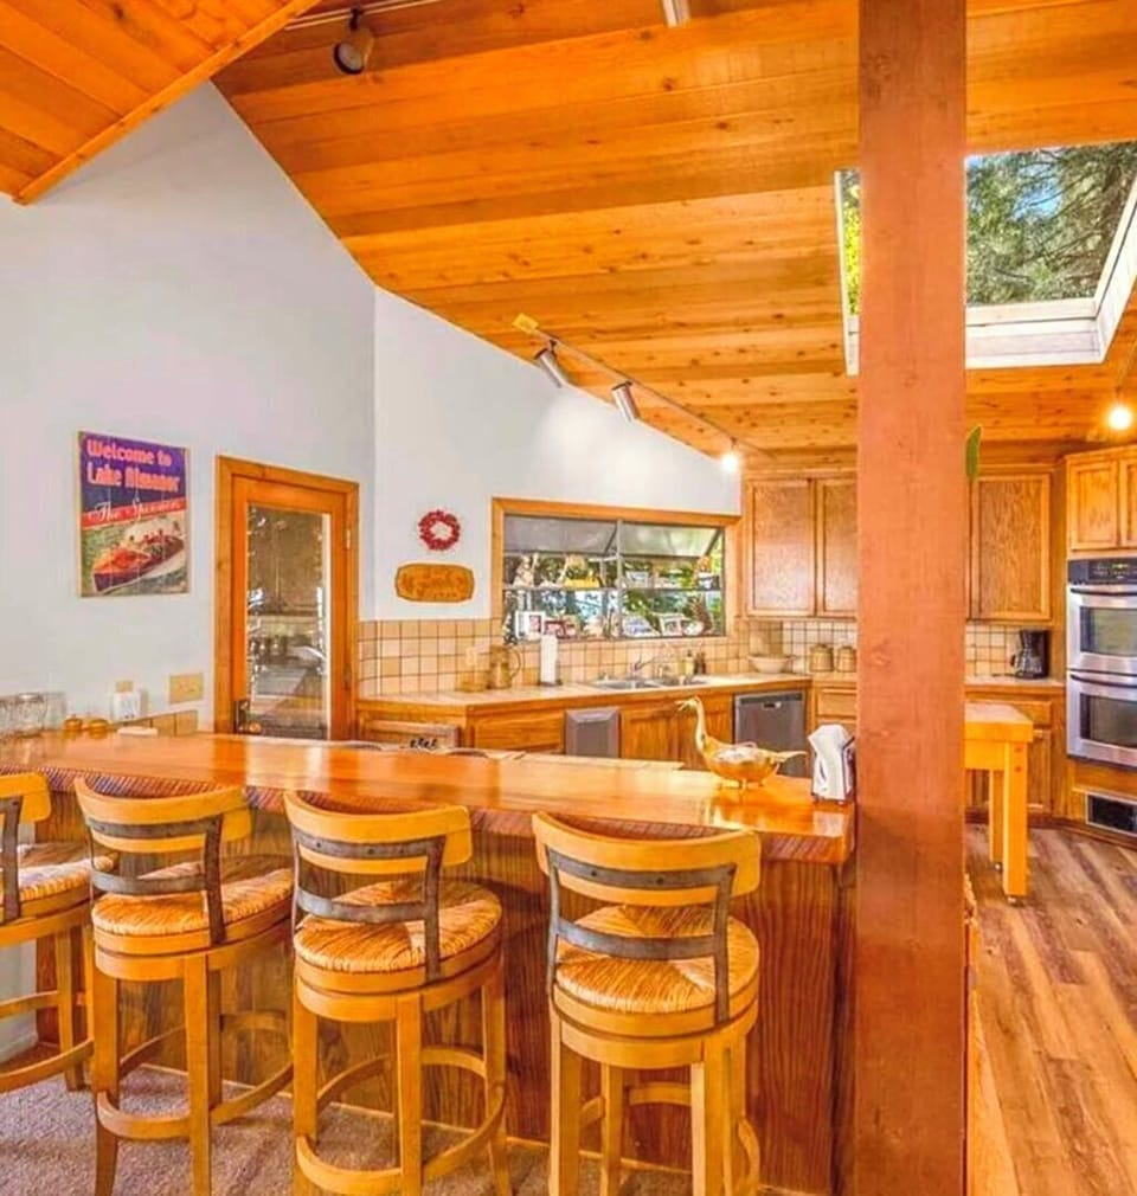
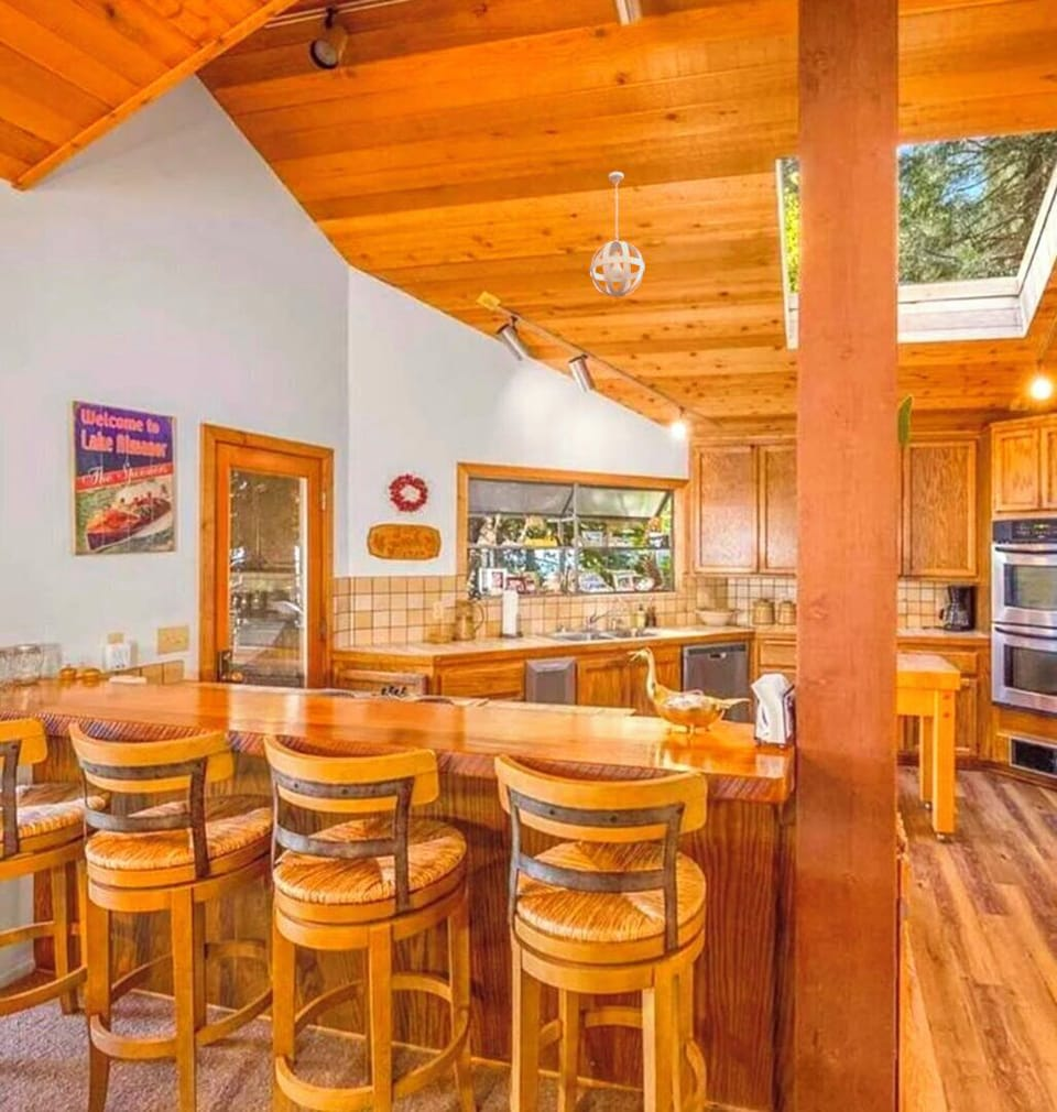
+ pendant light (617, 236)
